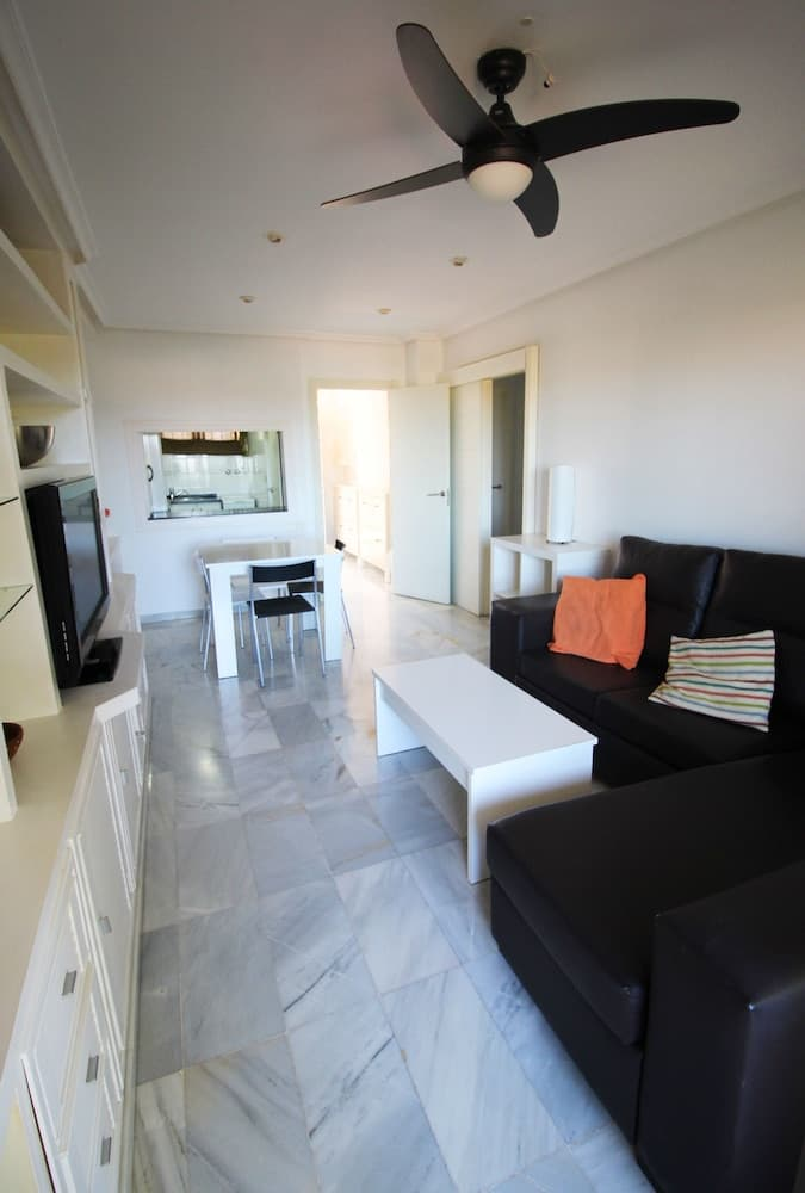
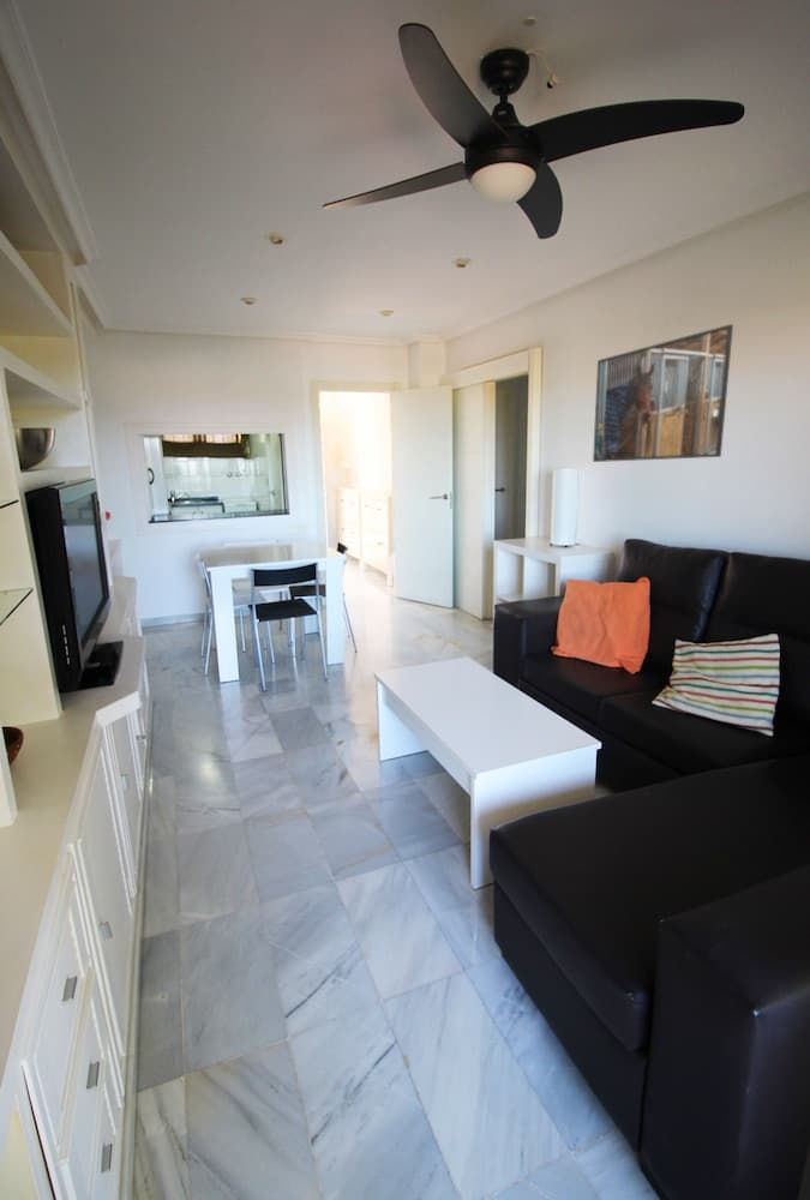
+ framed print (652, 403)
